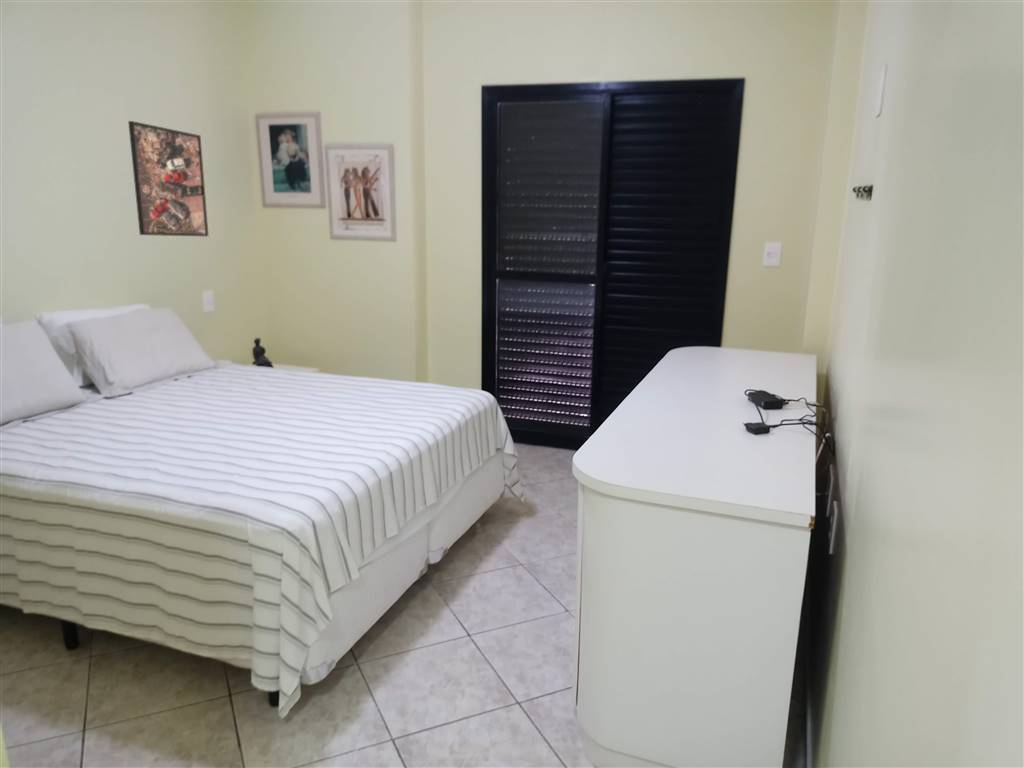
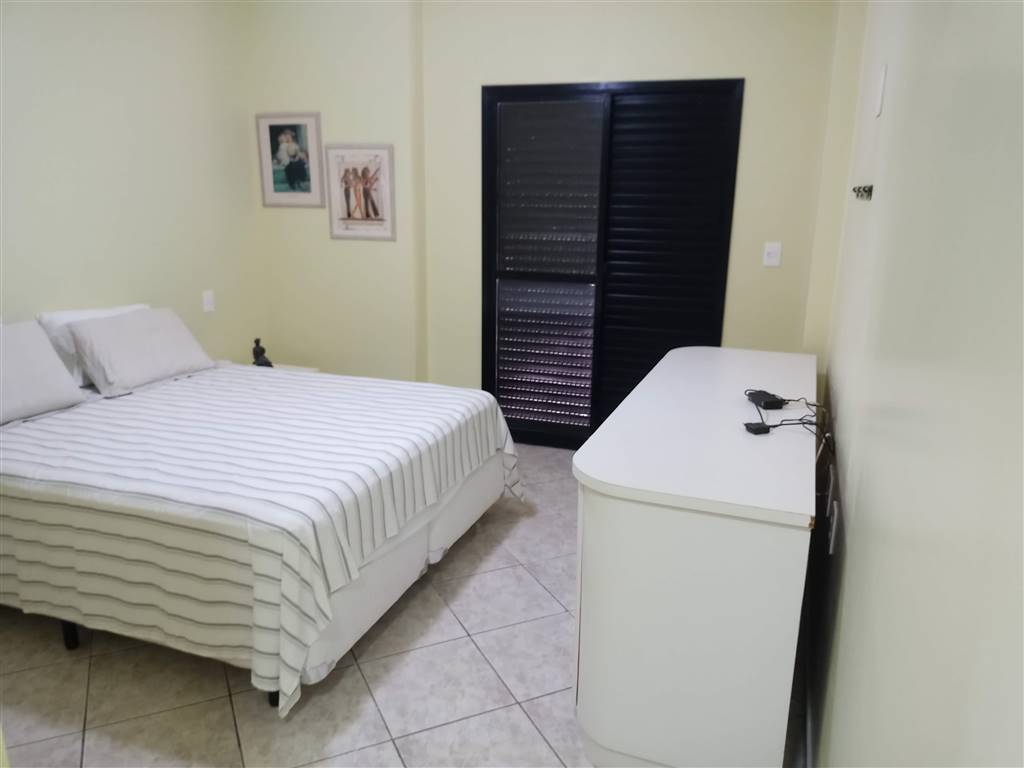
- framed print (171, 183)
